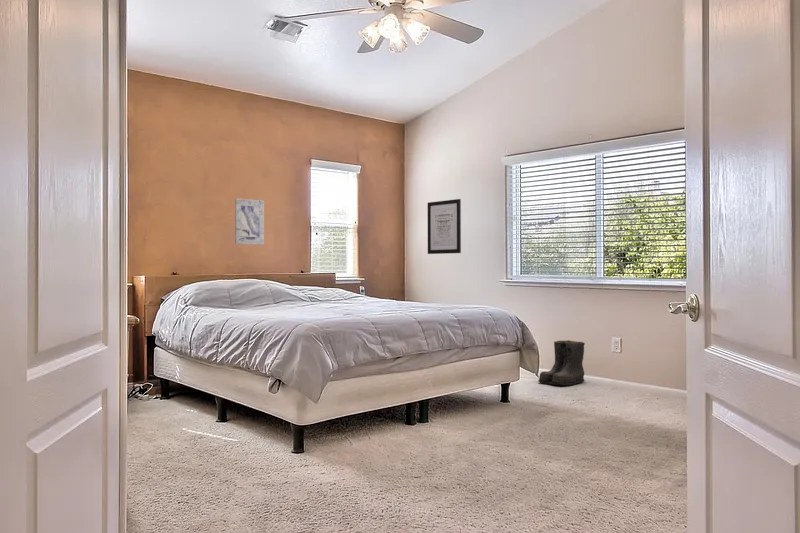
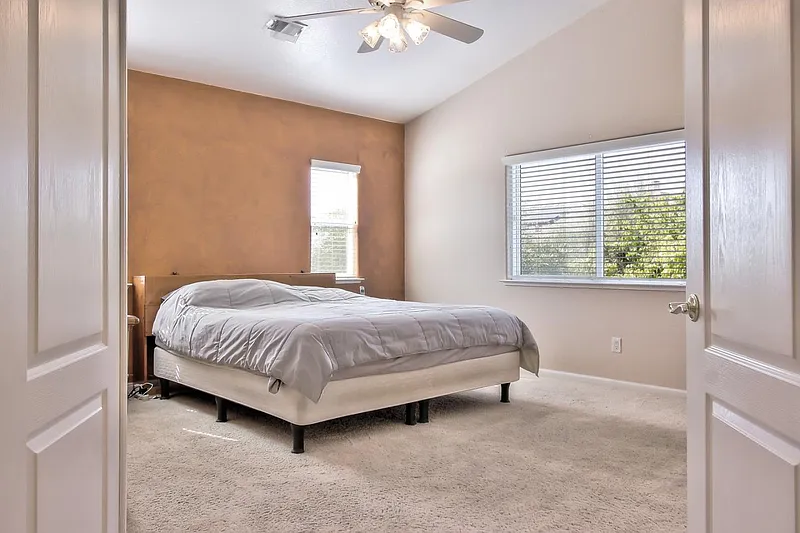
- wall art (249, 221)
- boots (562, 361)
- wall art (443, 227)
